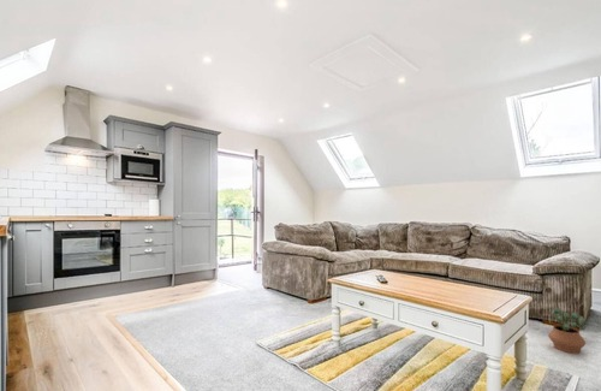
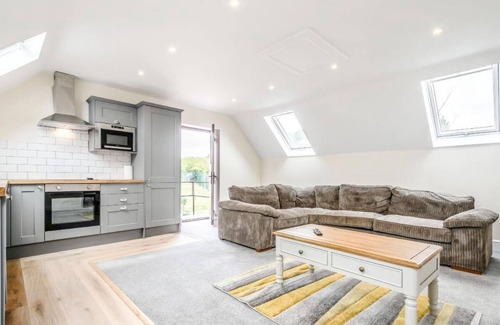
- potted plant (563, 327)
